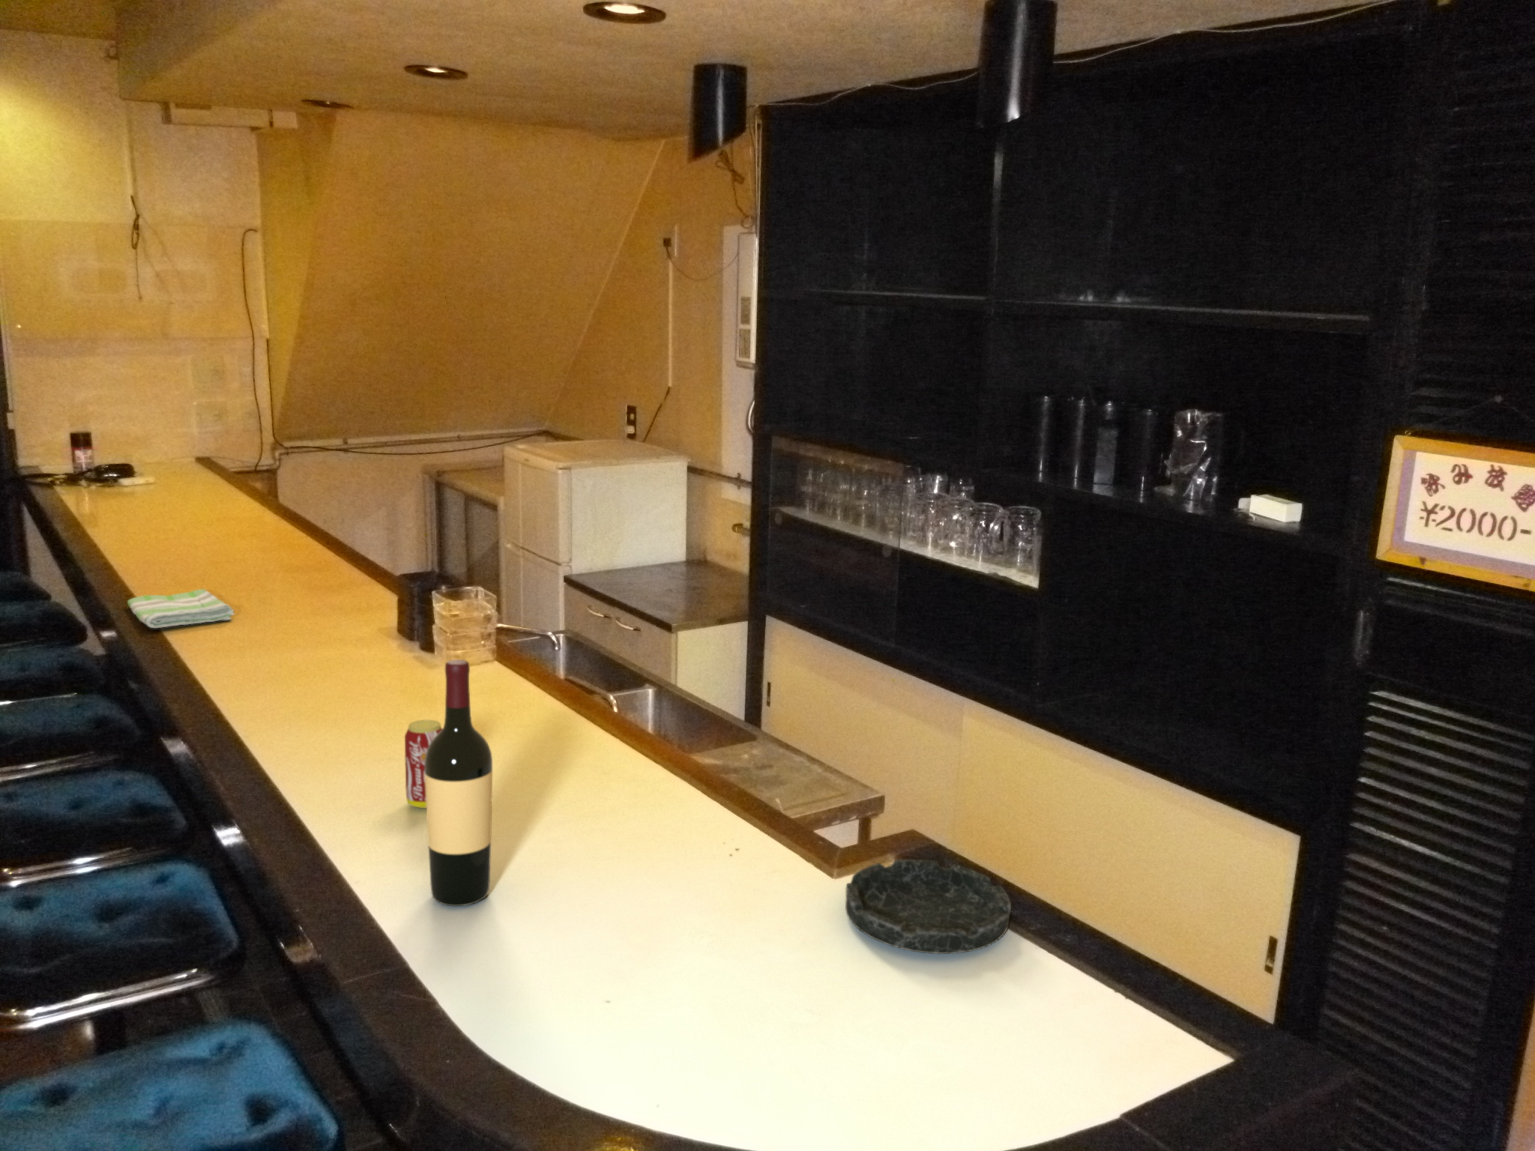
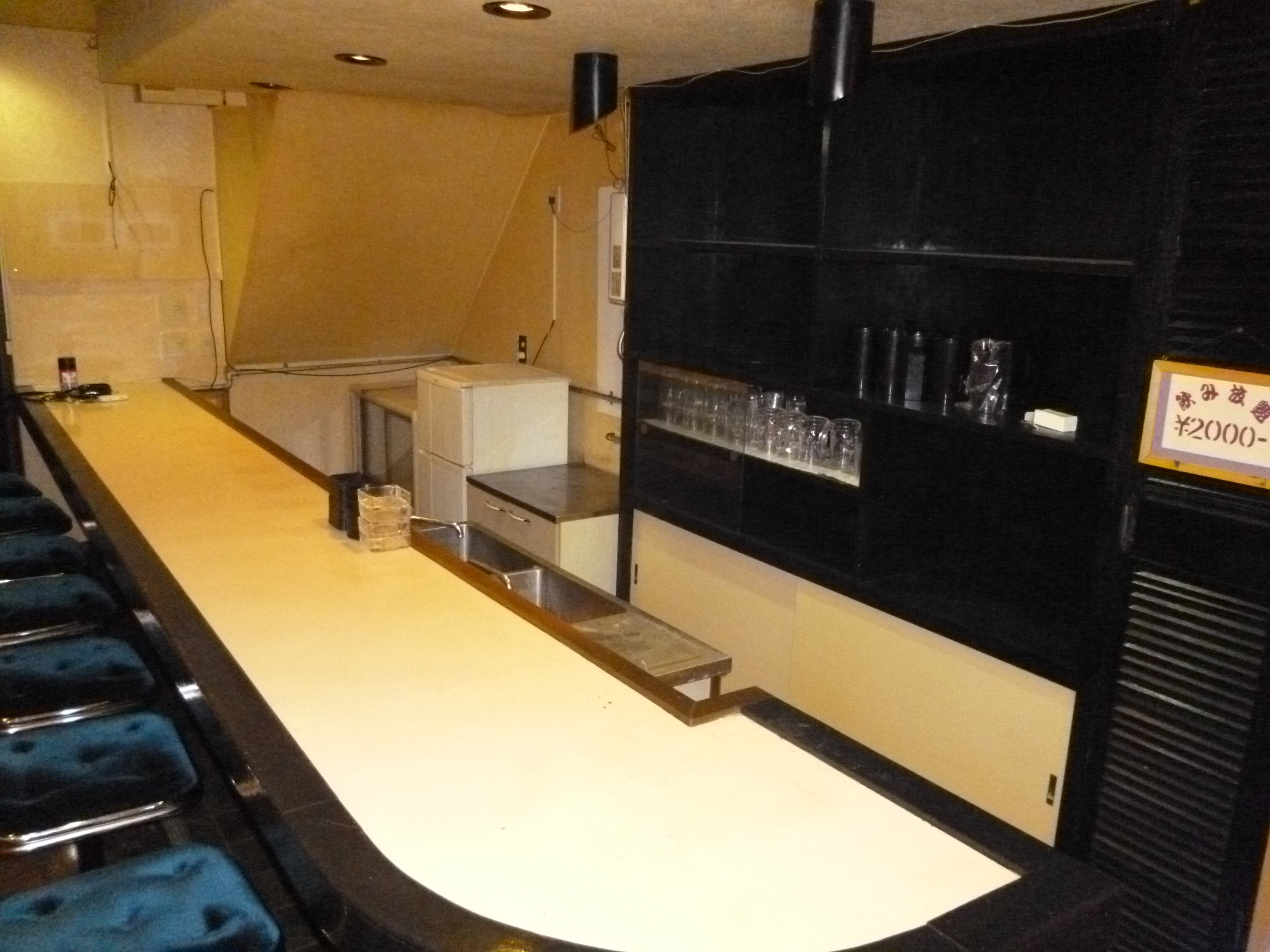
- dish towel (179, 606)
- beverage can (424, 764)
- ashtray (926, 904)
- wine bottle (459, 780)
